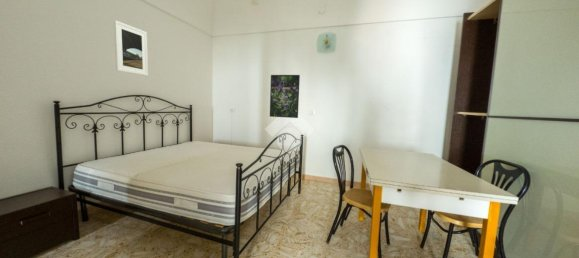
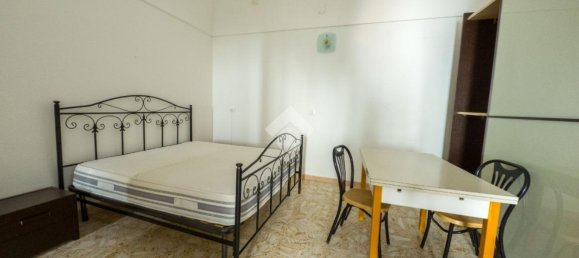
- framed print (132, 50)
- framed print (284, 96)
